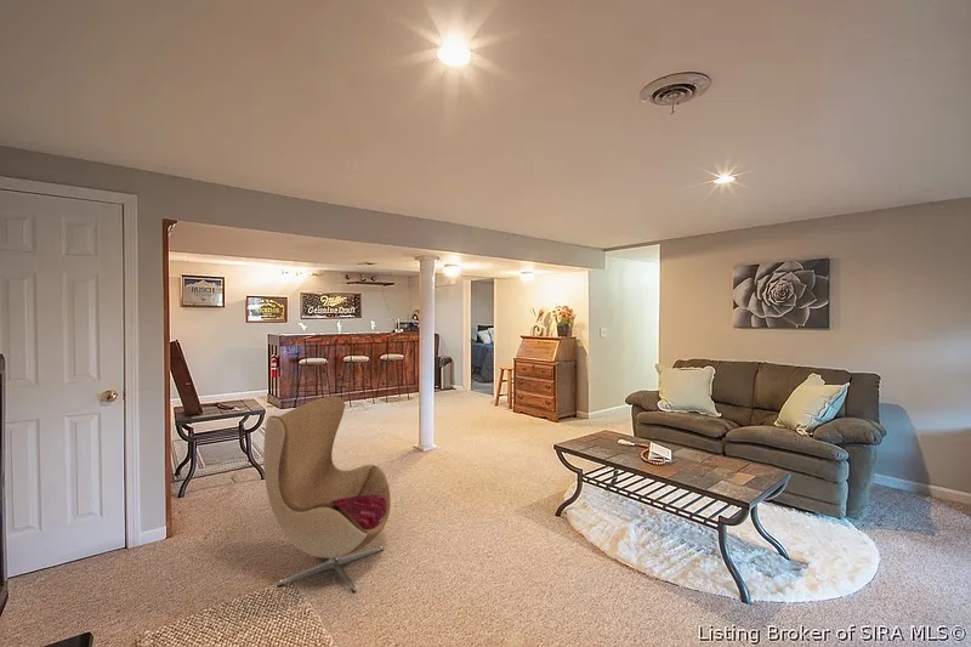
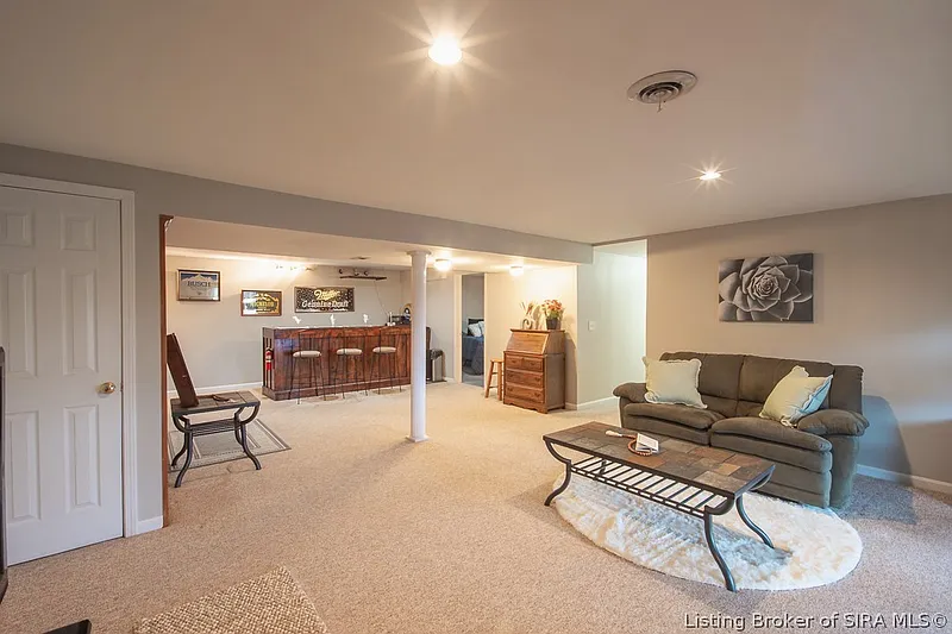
- armchair (328, 486)
